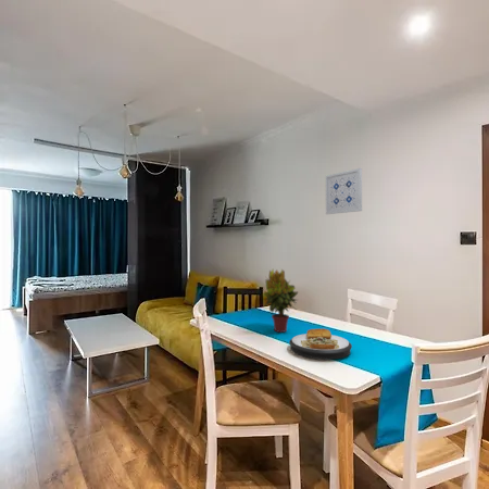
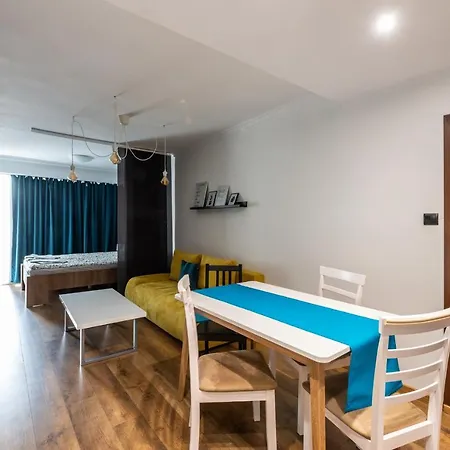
- plate (319, 342)
- wall art (342, 192)
- potted plant (279, 299)
